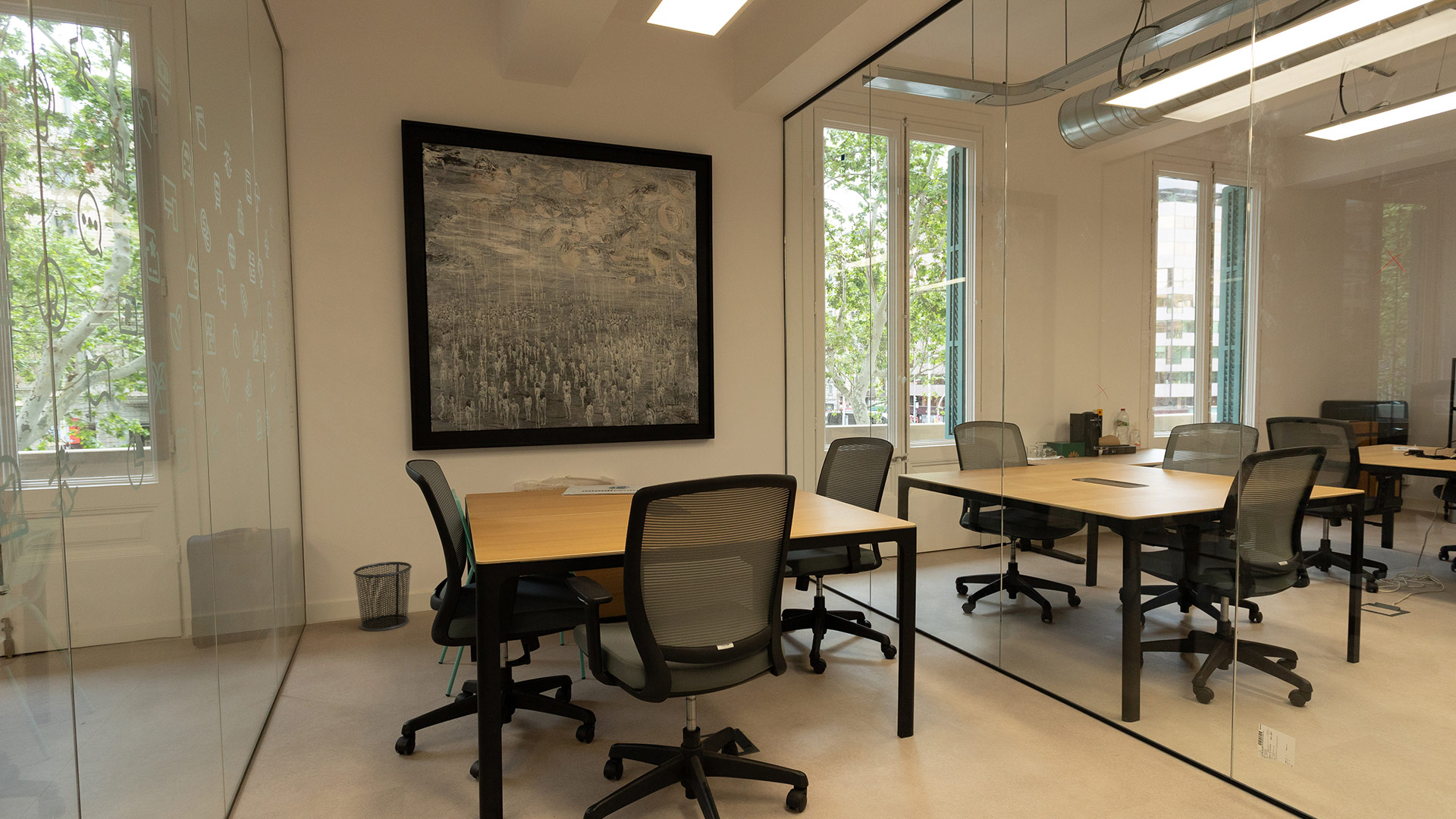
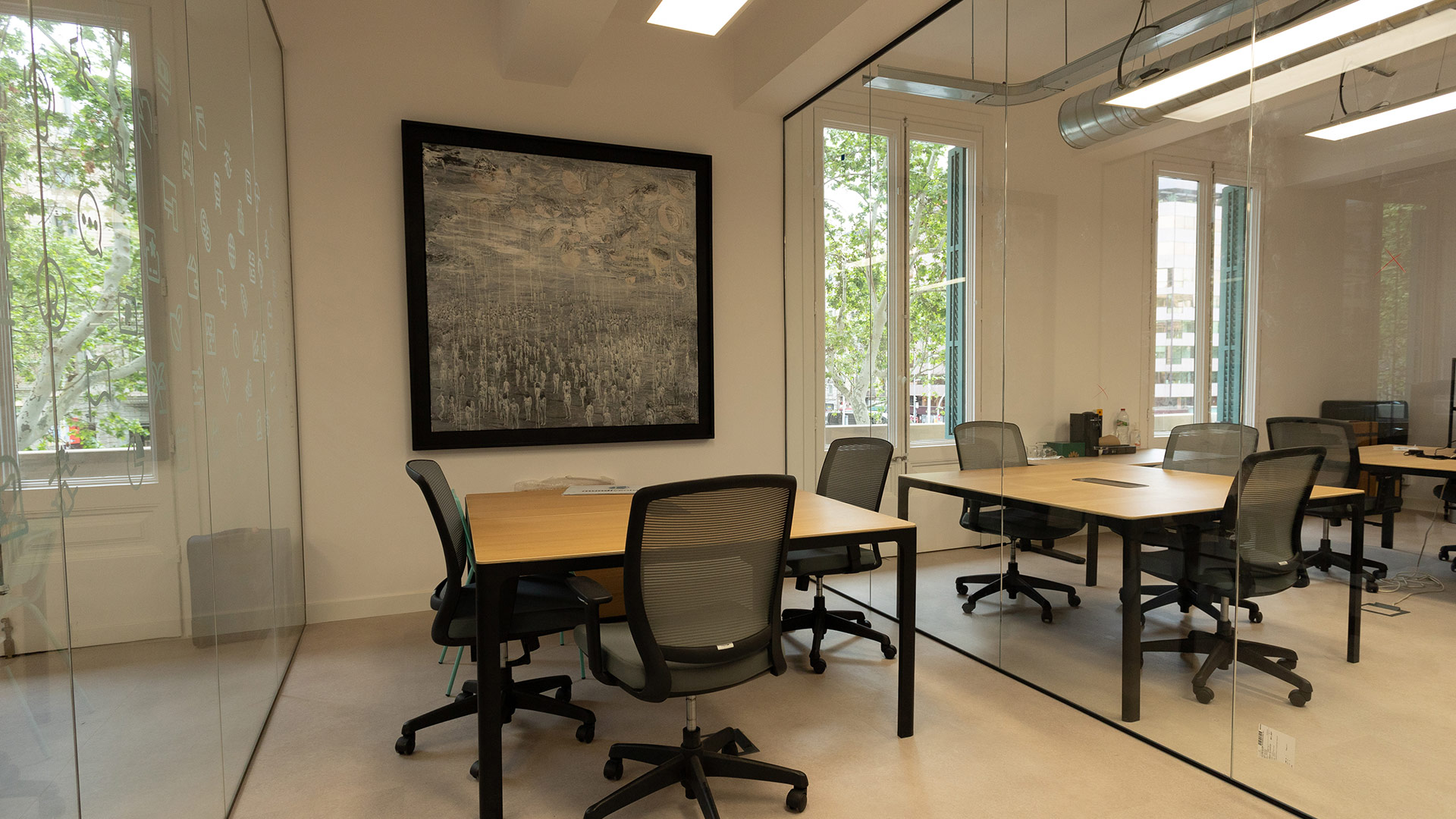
- waste bin (384, 596)
